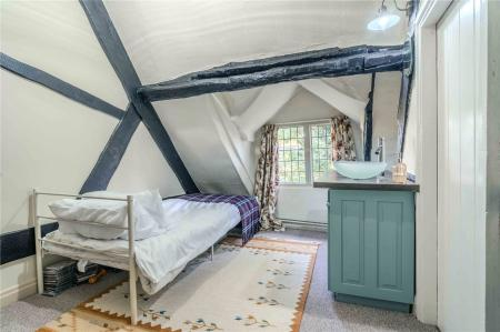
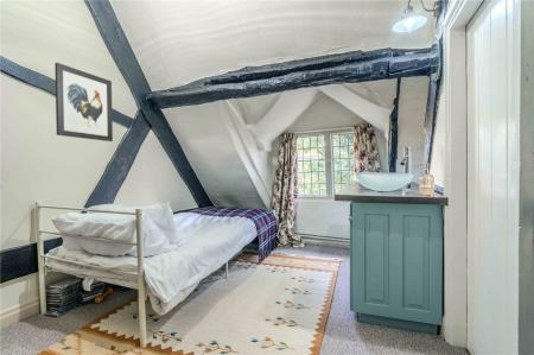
+ wall art (85, 106)
